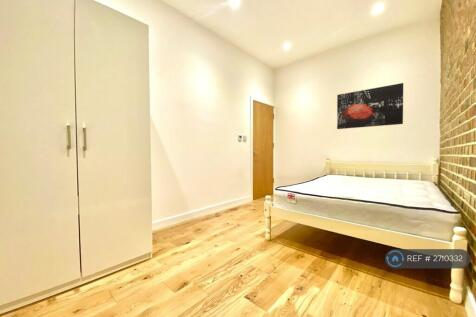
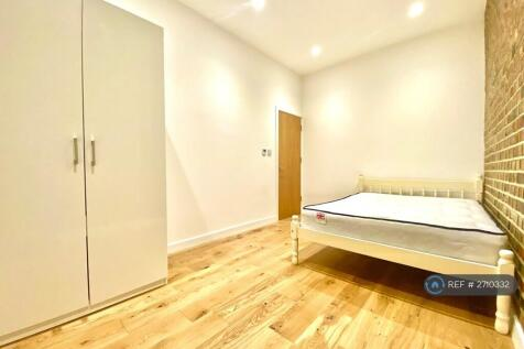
- wall art (367, 108)
